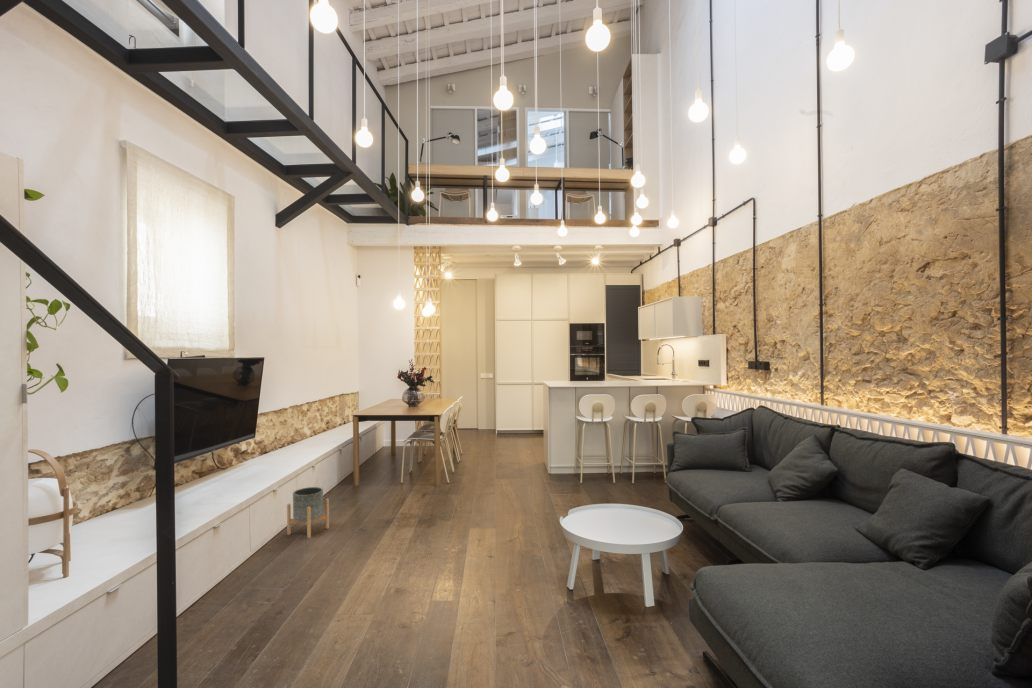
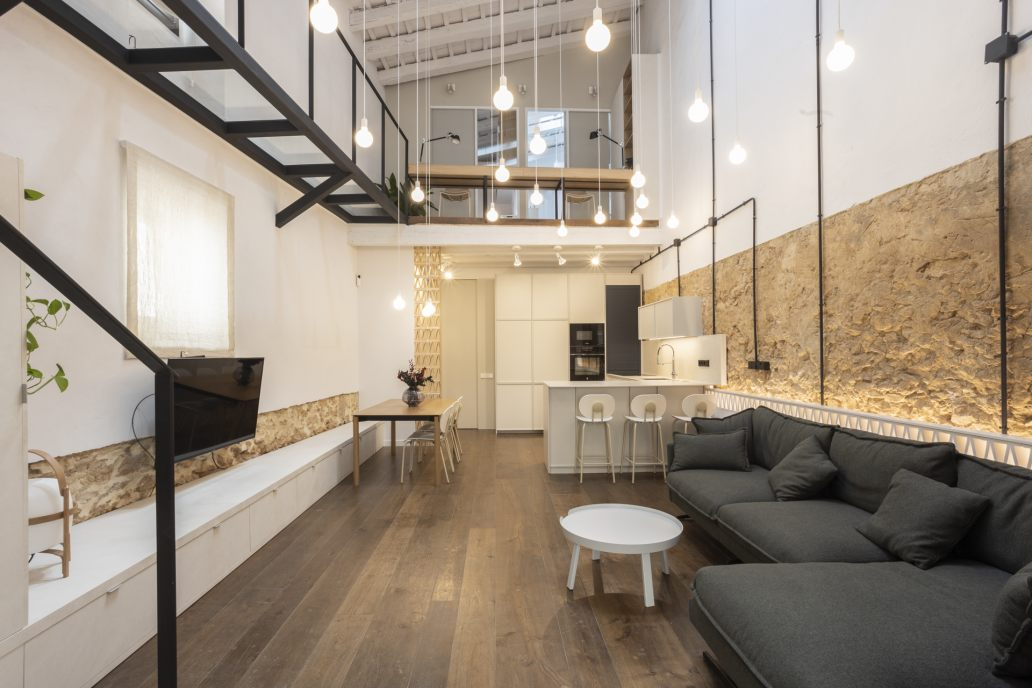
- planter (308, 511)
